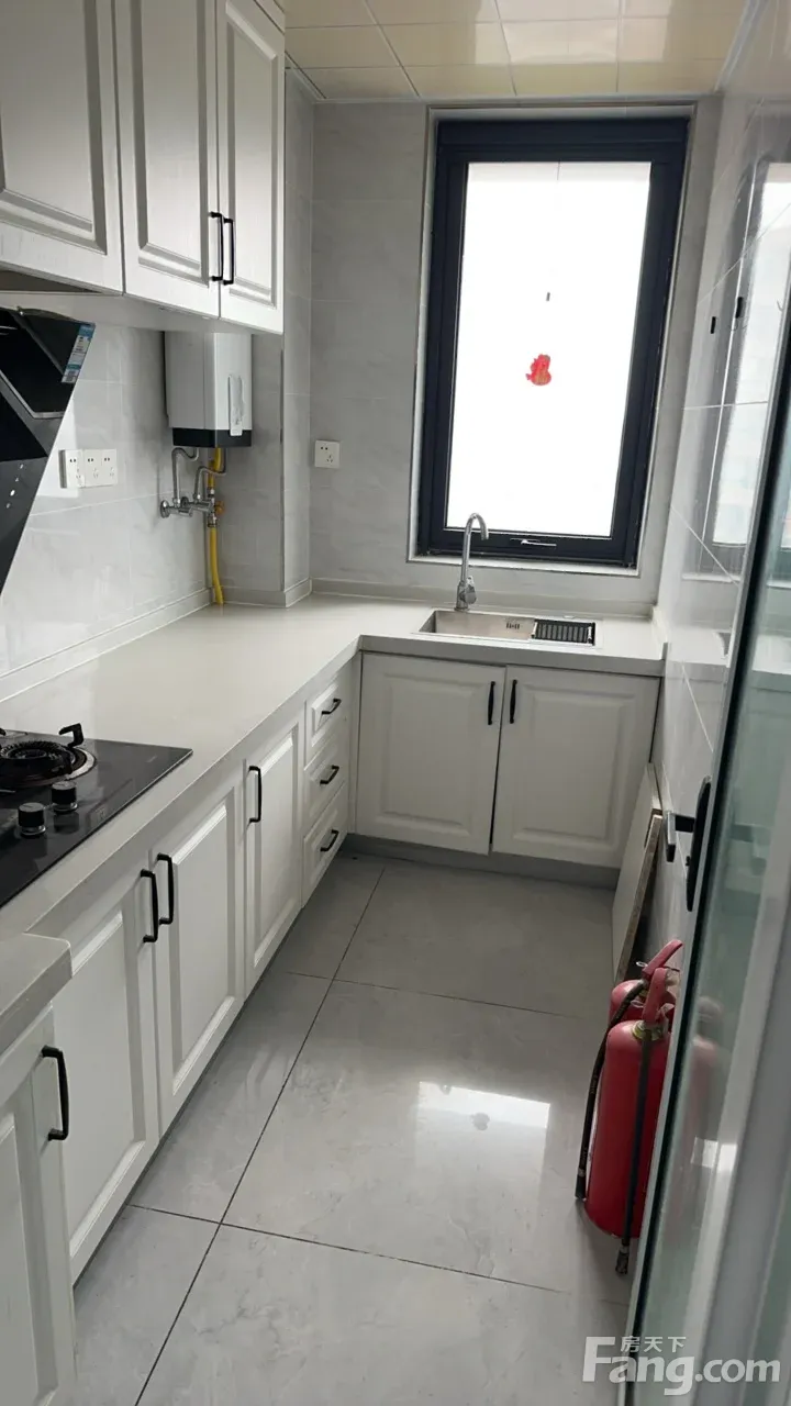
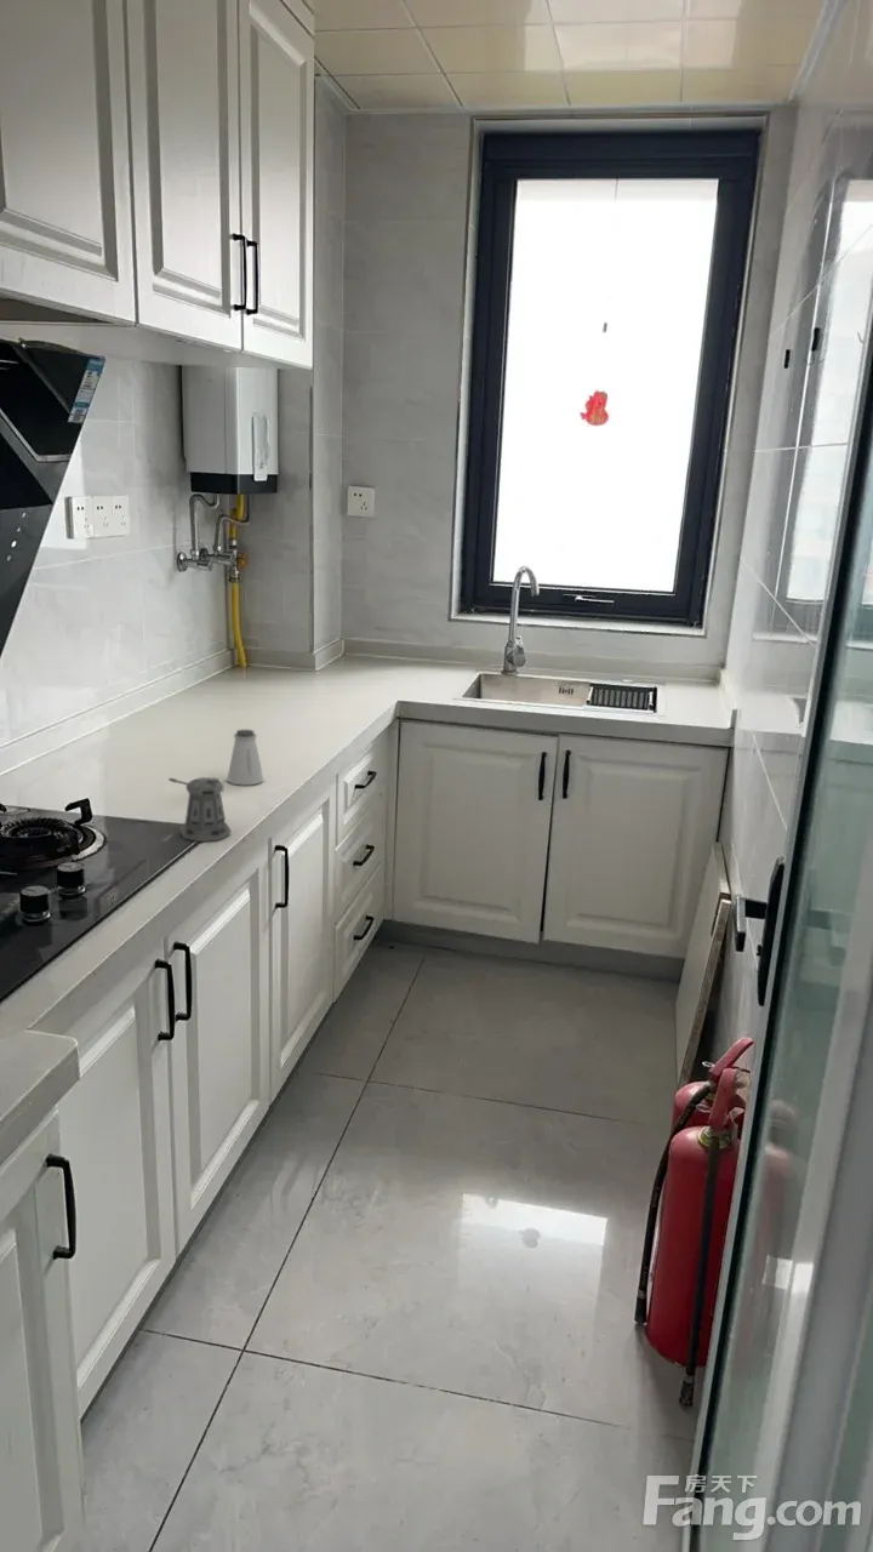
+ saltshaker (245, 755)
+ pepper shaker (201, 804)
